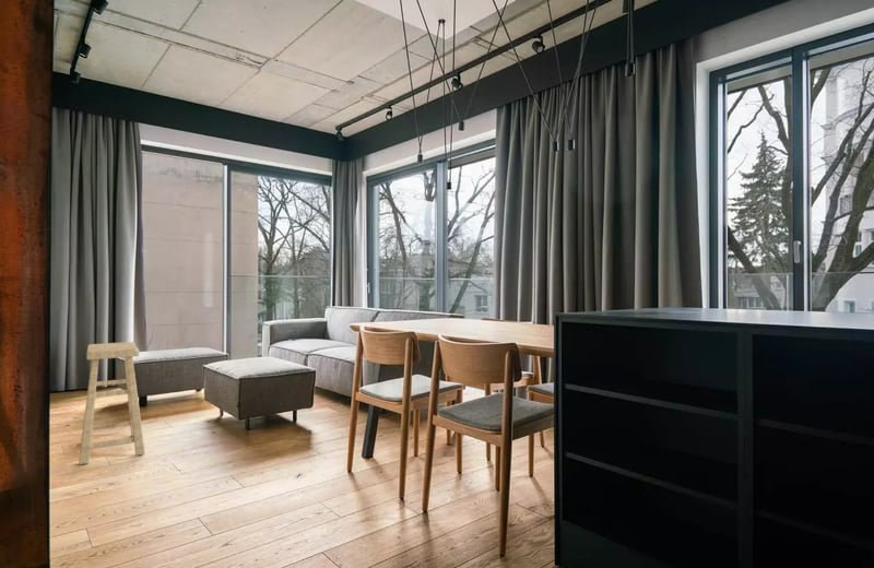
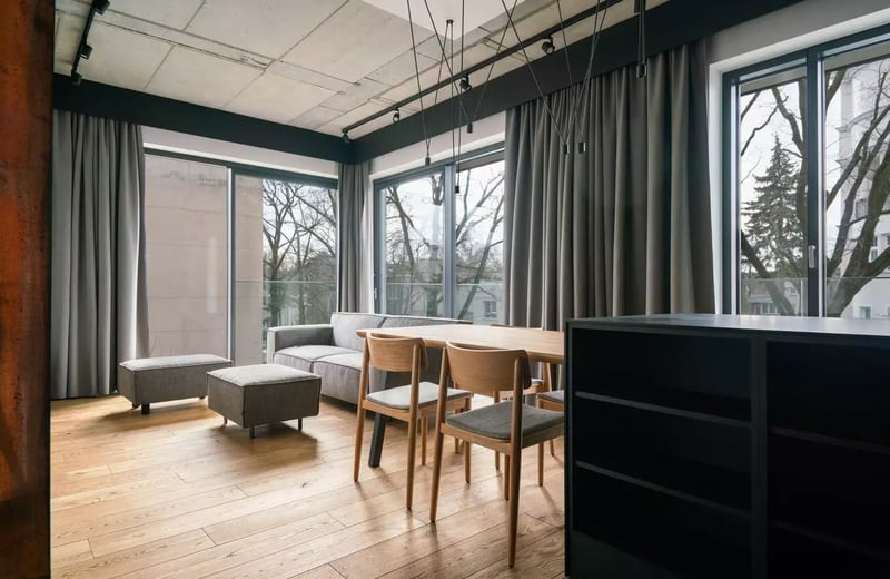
- stool (111, 394)
